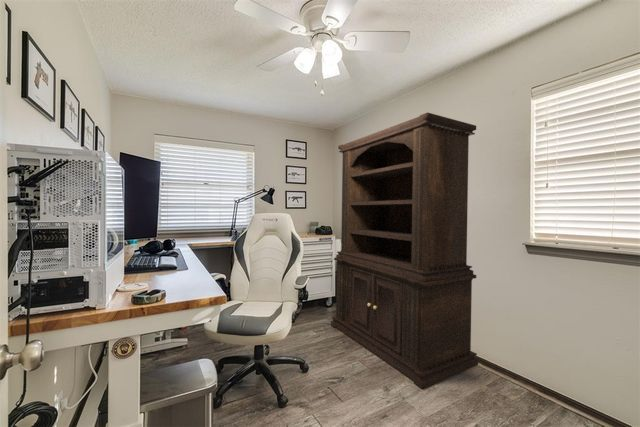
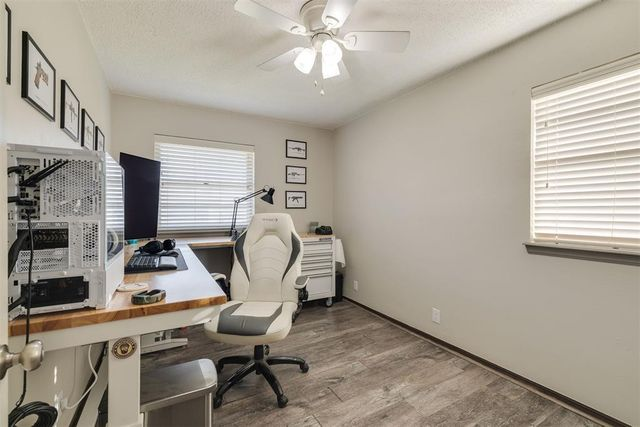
- hutch (395, 239)
